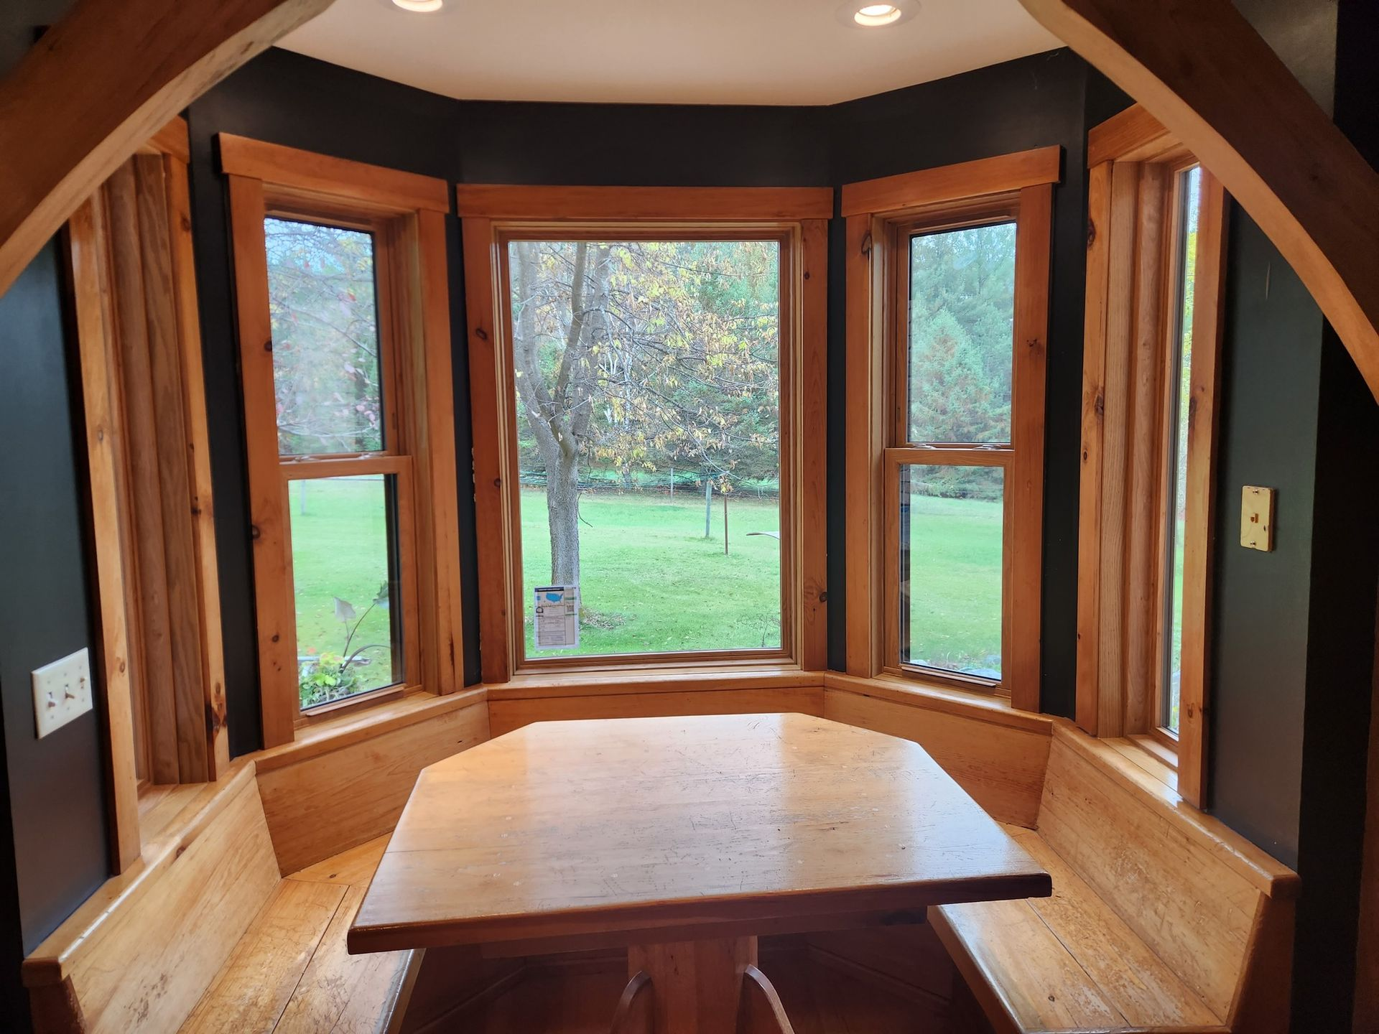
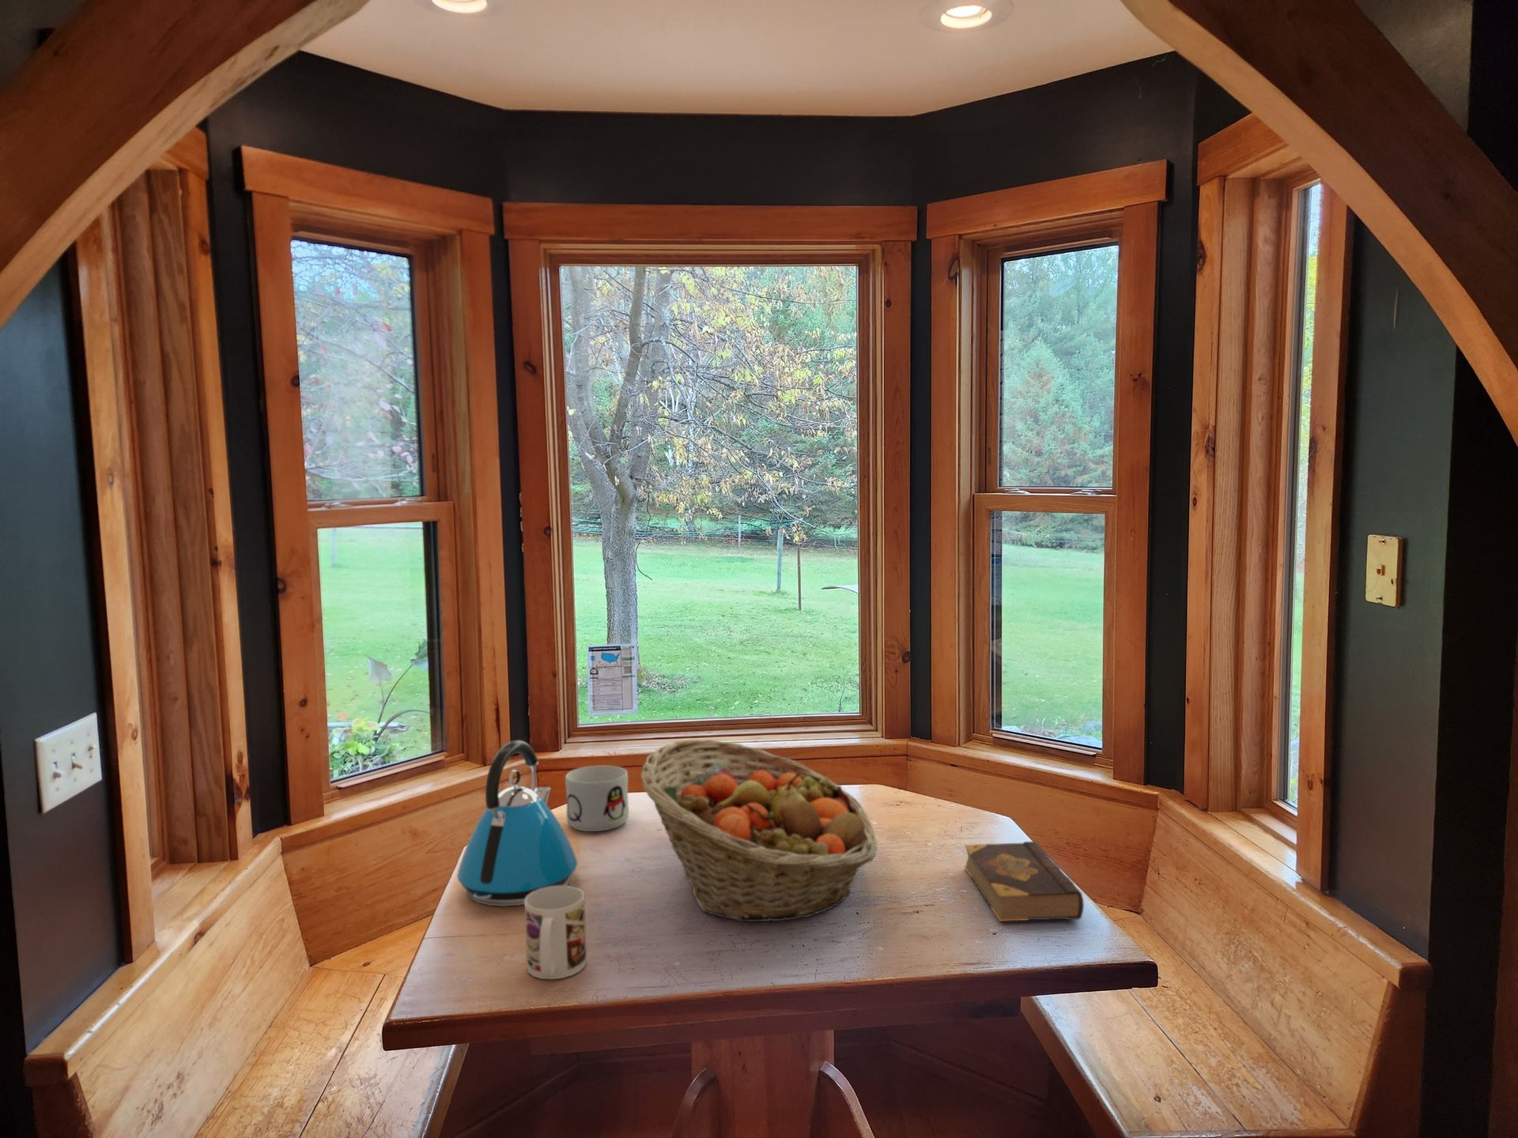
+ book (1017, 875)
+ fruit basket (760, 819)
+ mug (552, 936)
+ kettle (513, 814)
+ mug (601, 794)
